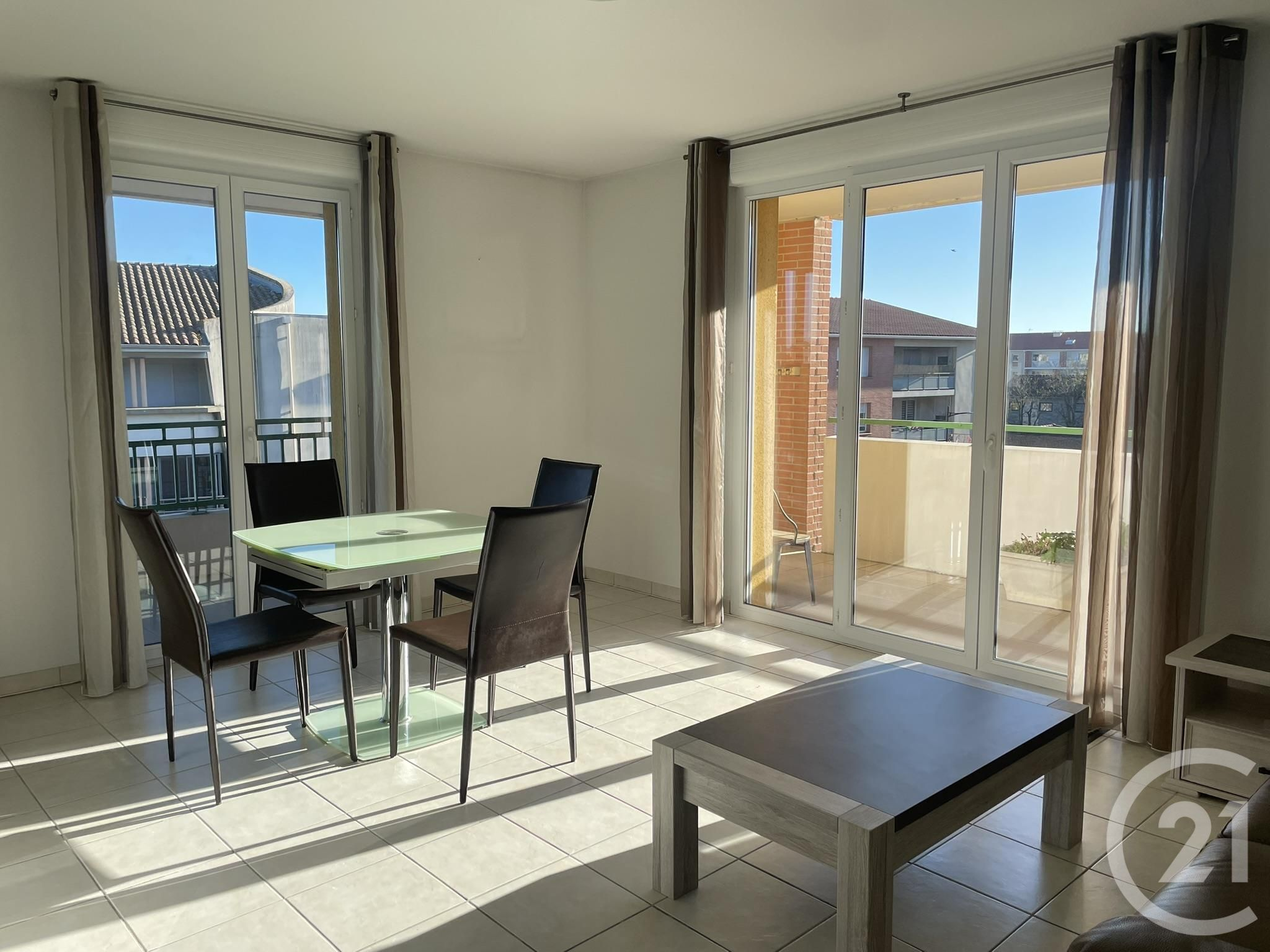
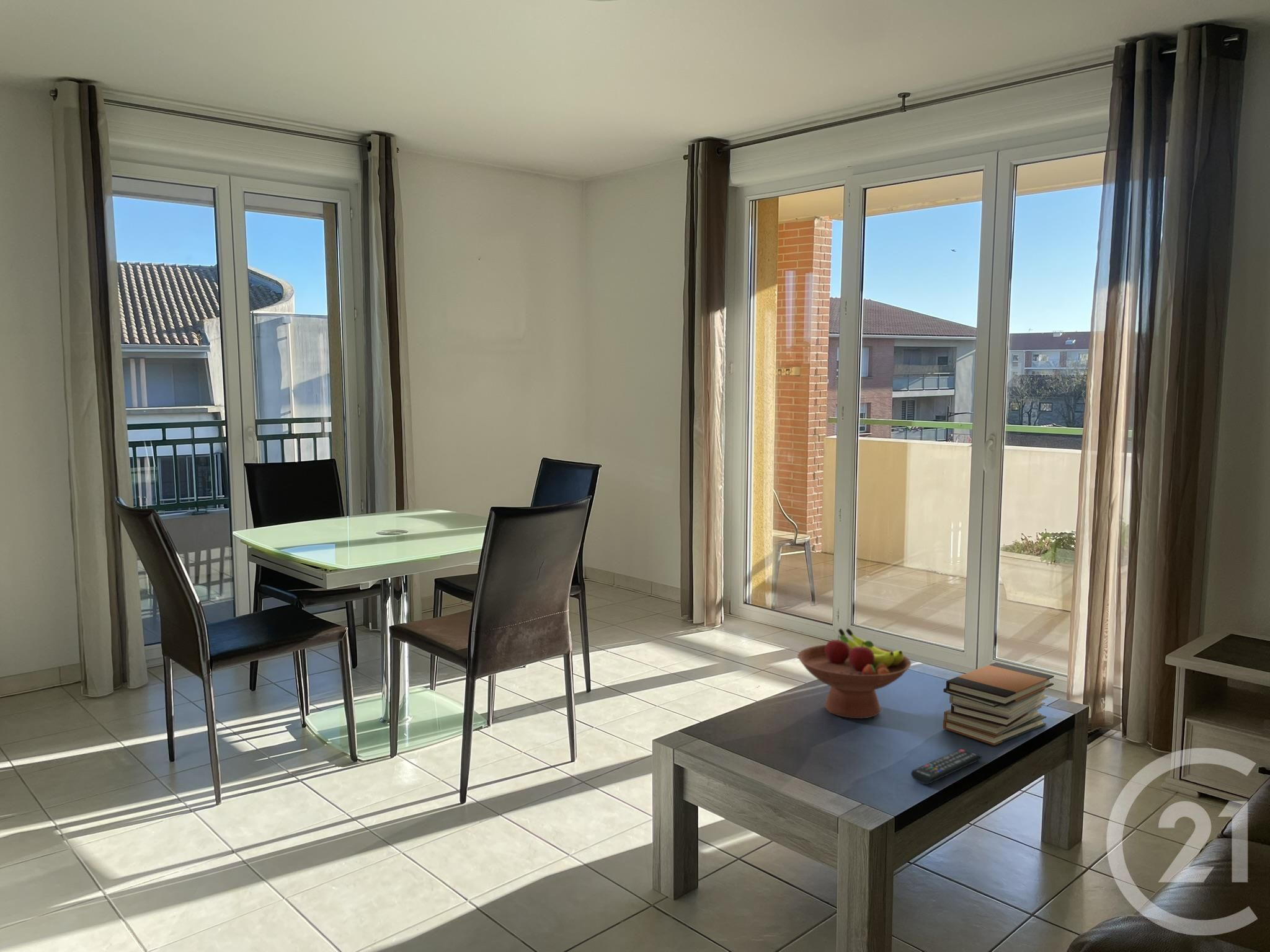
+ remote control (947, 766)
+ book stack (998, 702)
+ fruit bowl (853, 674)
